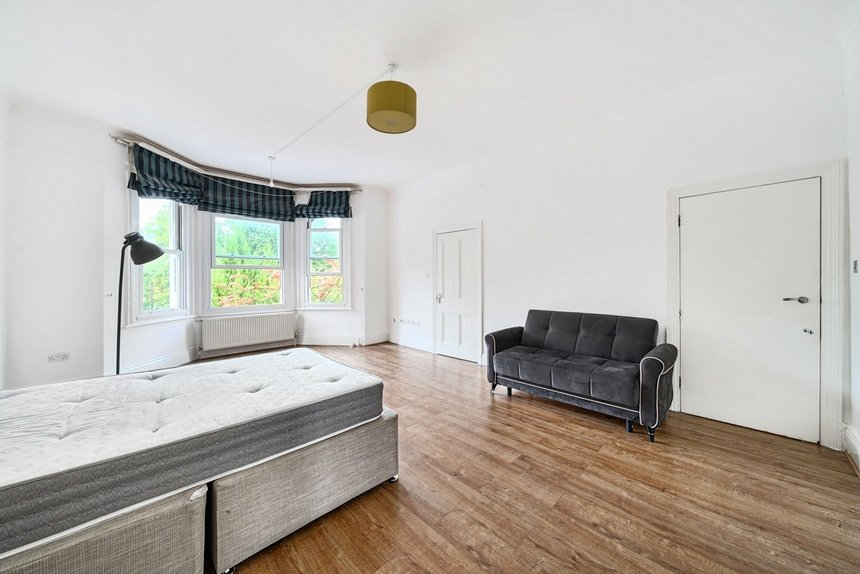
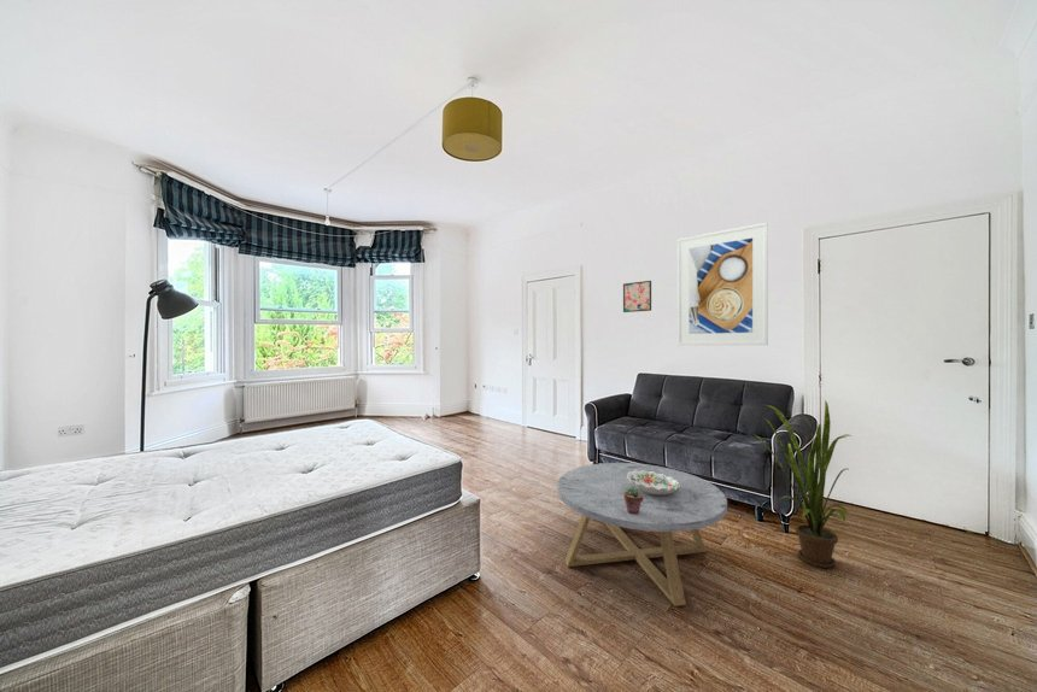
+ coffee table (637, 521)
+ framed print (719, 288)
+ house plant (810, 483)
+ decorative bowl (652, 482)
+ potted succulent (633, 498)
+ wall art (637, 297)
